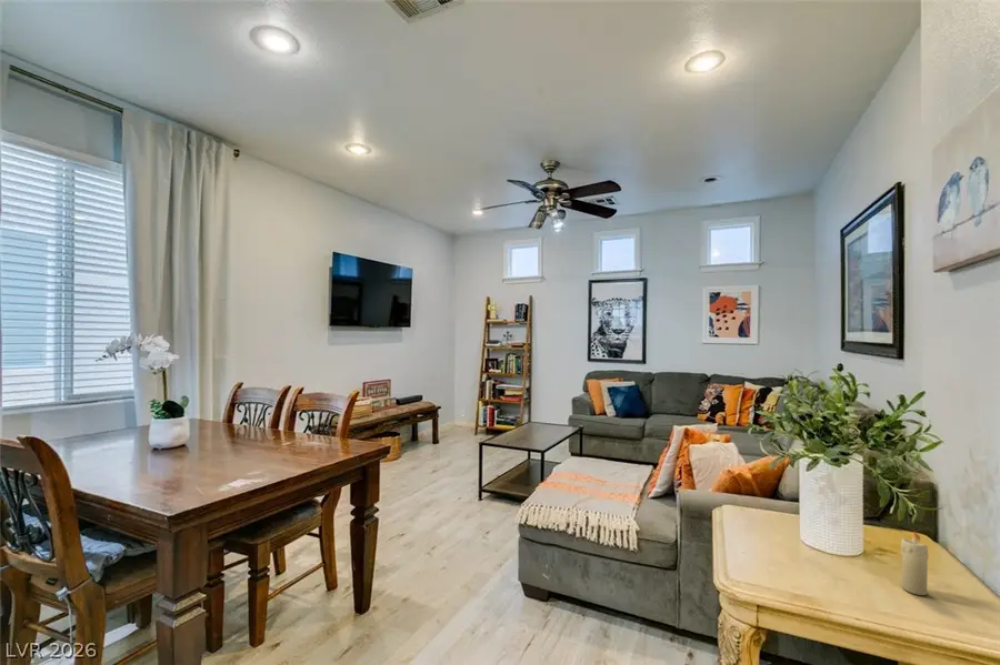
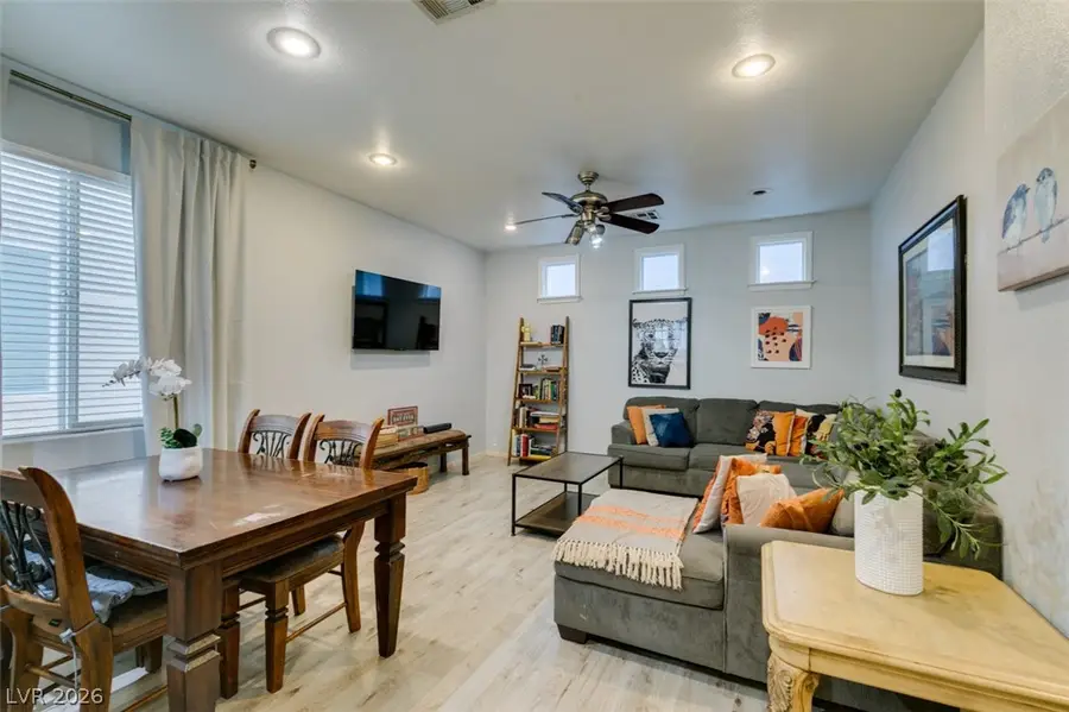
- candle (913, 560)
